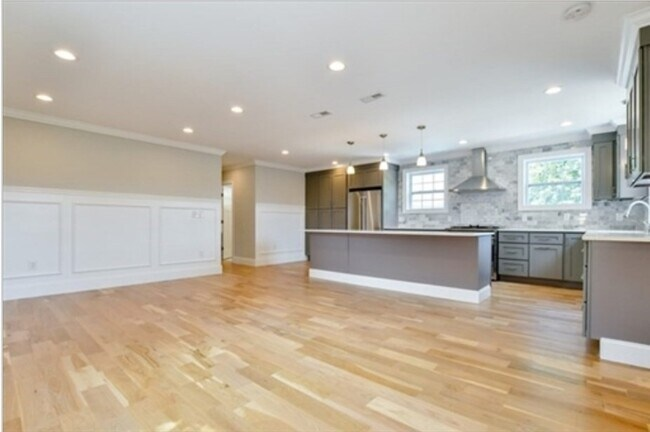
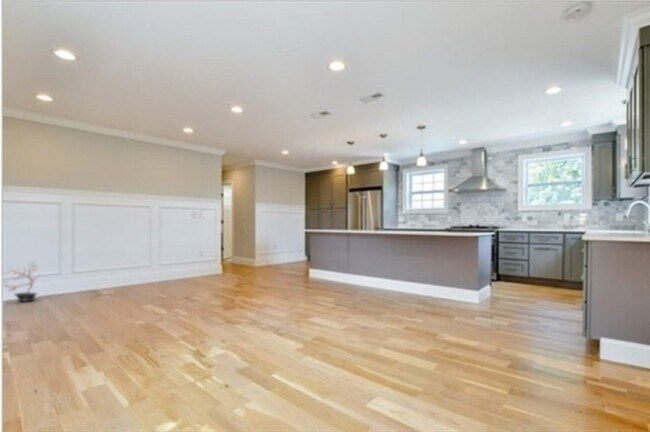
+ potted plant (18, 285)
